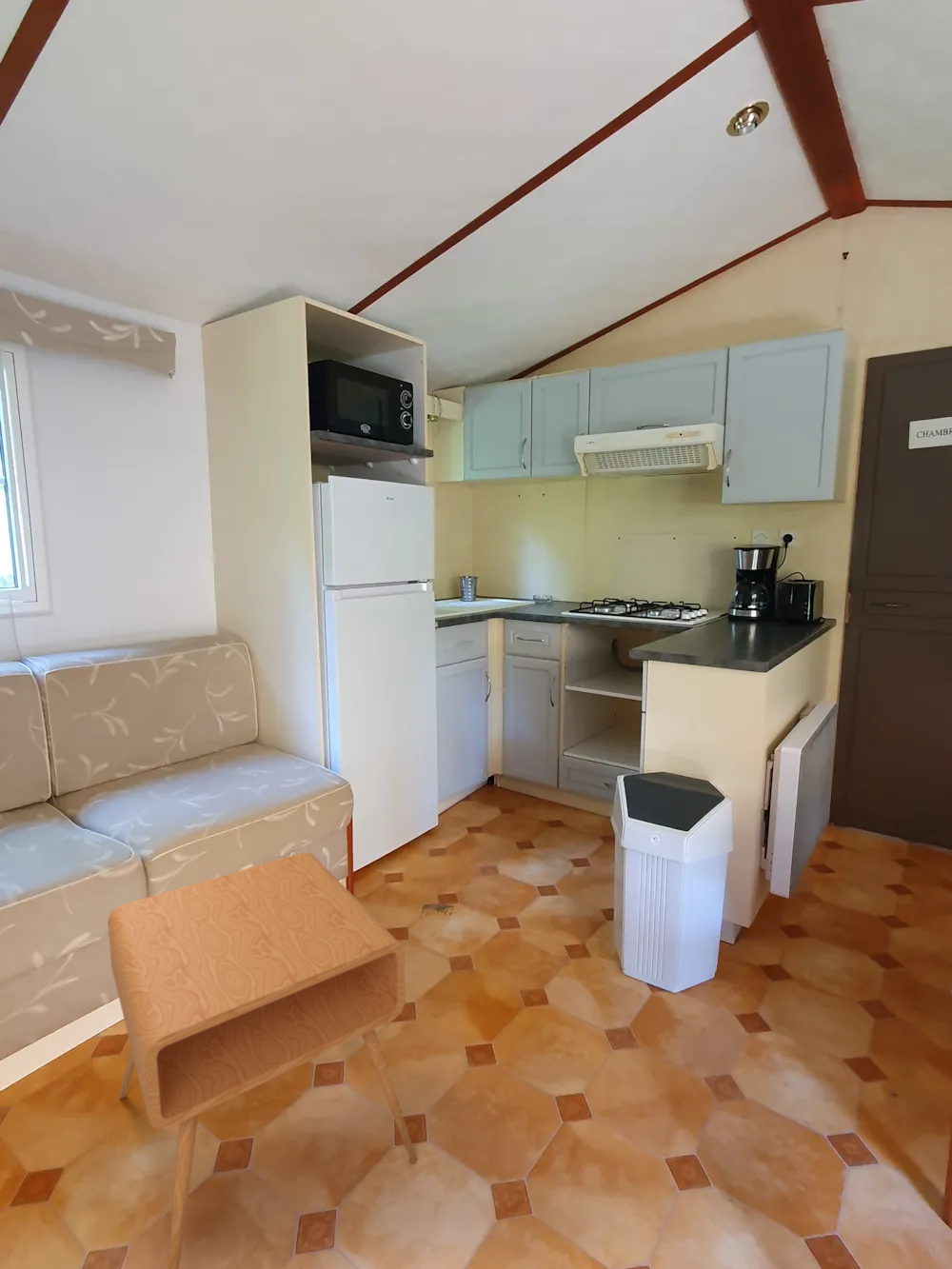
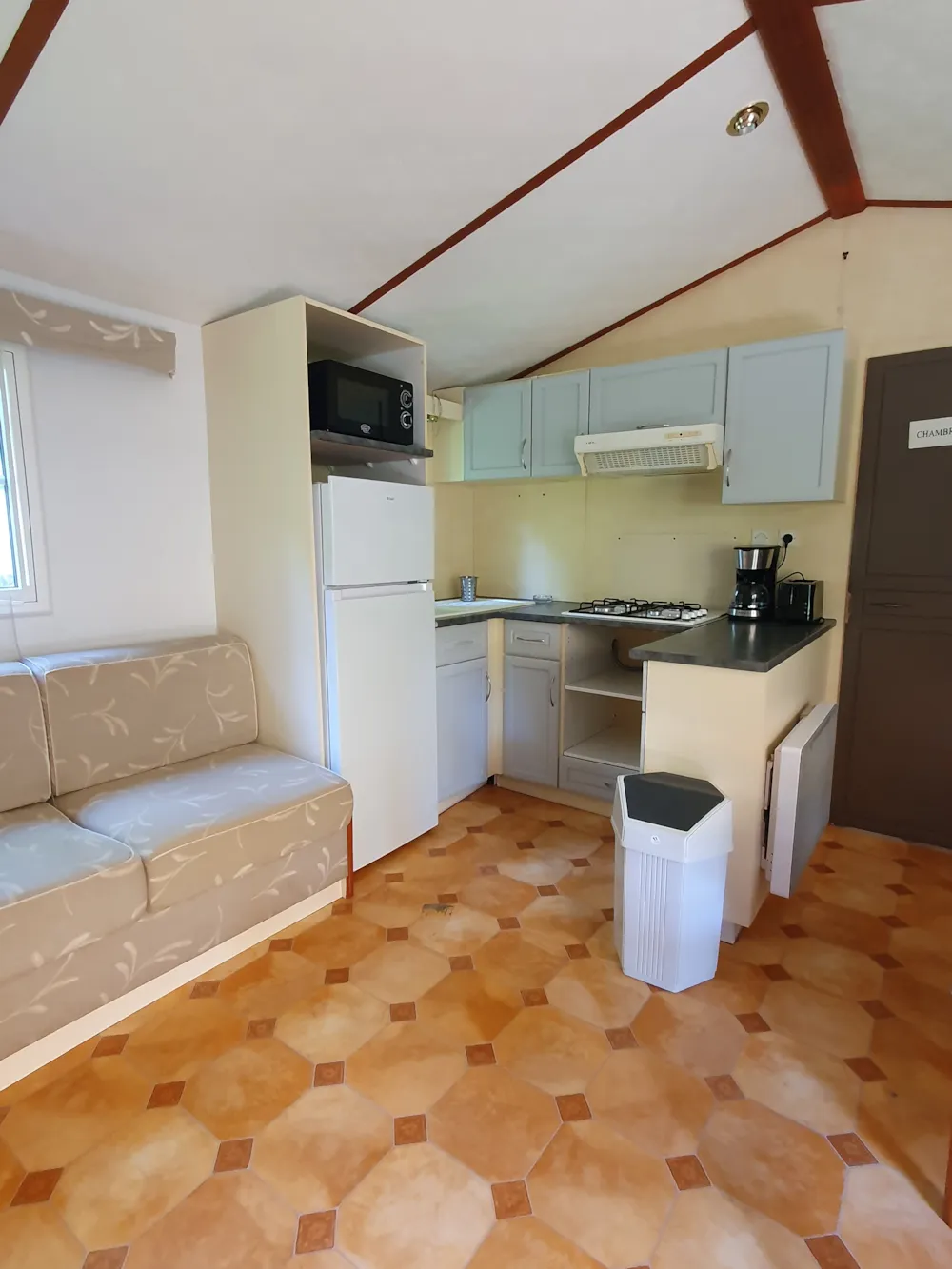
- side table (254, 1027)
